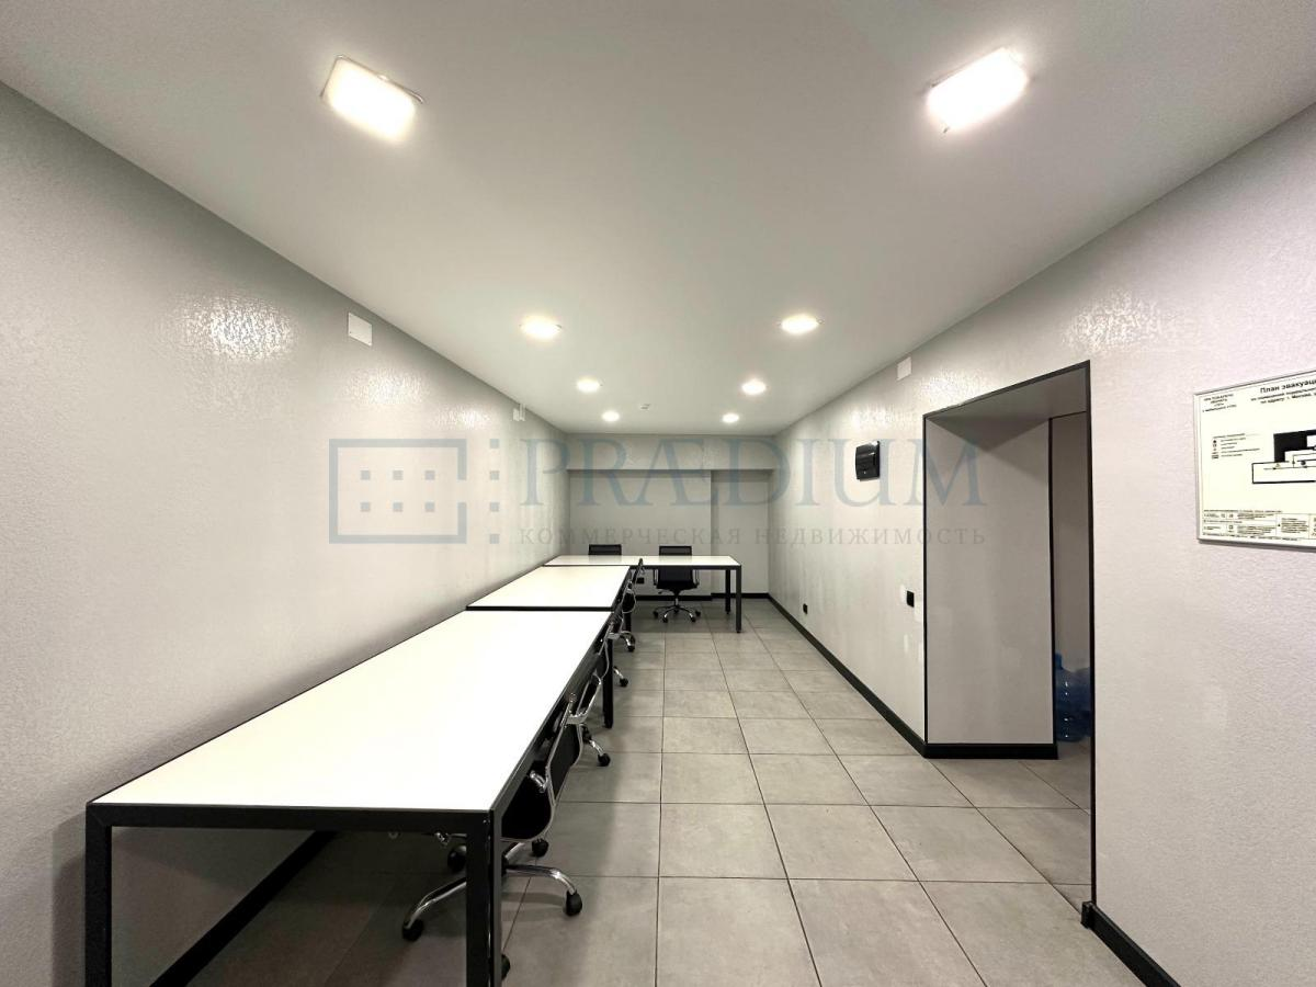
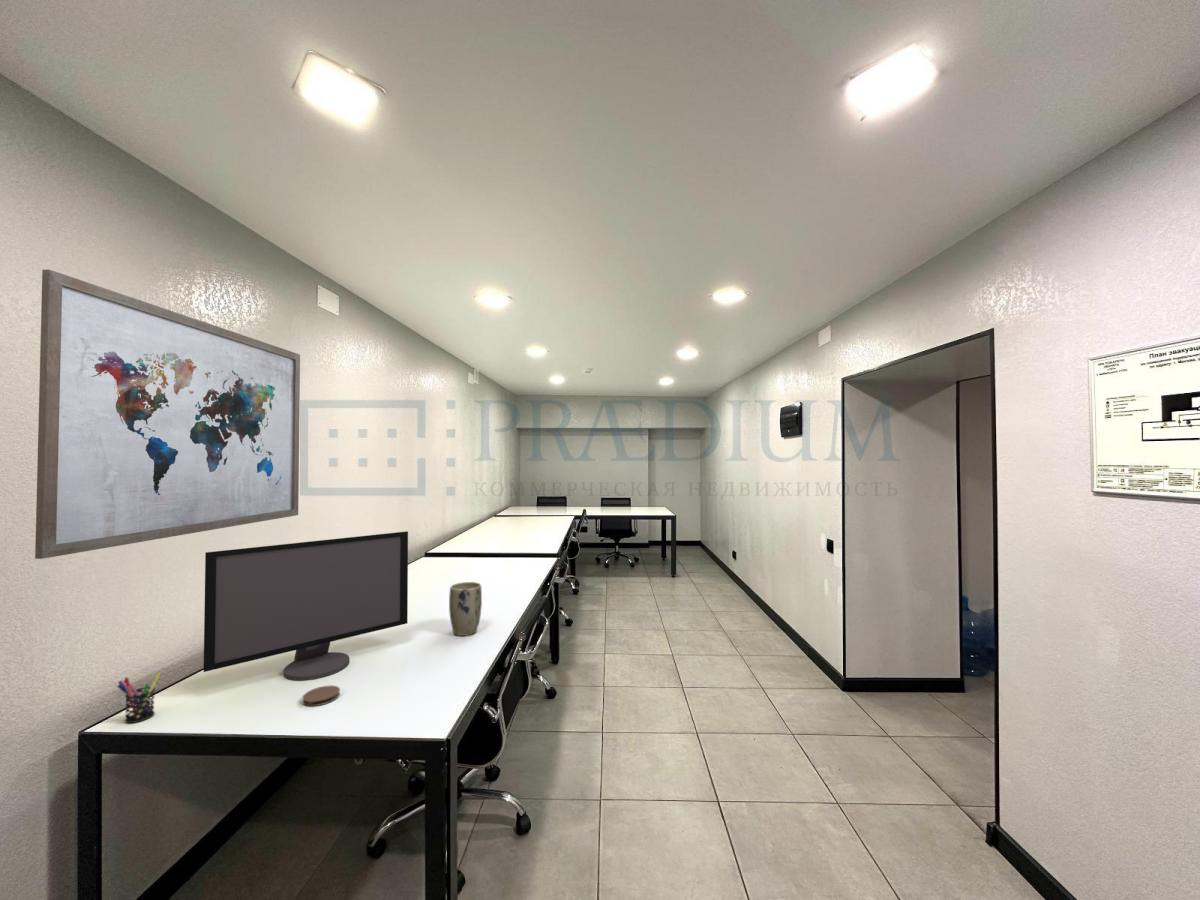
+ pen holder (139, 696)
+ computer monitor (318, 603)
+ plant pot (465, 608)
+ wall art (206, 426)
+ coaster (321, 695)
